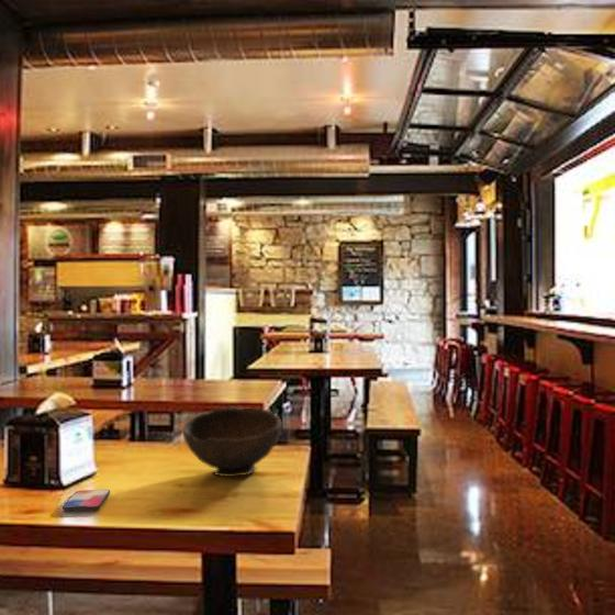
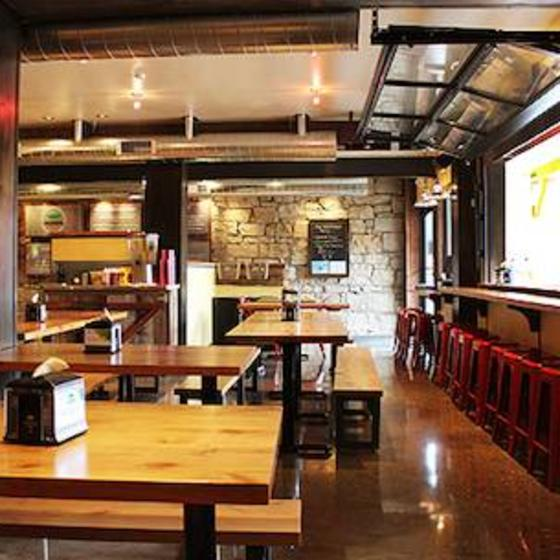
- bowl (233, 443)
- smartphone (87, 499)
